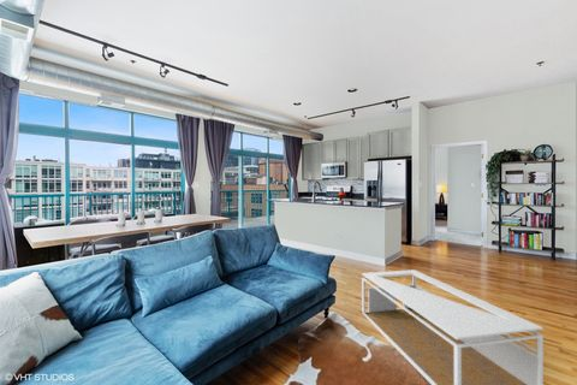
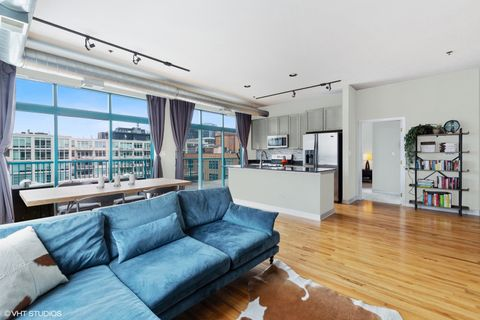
- coffee table (429, 319)
